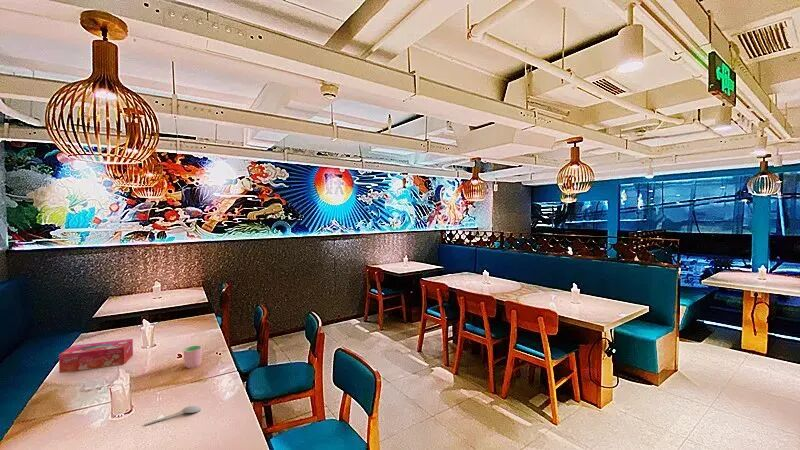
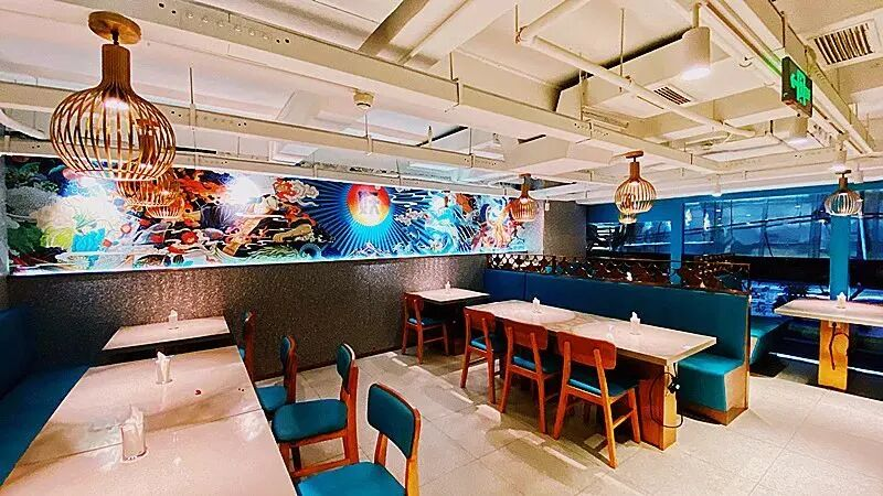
- tissue box (98, 354)
- spoon (173, 414)
- cup (192, 356)
